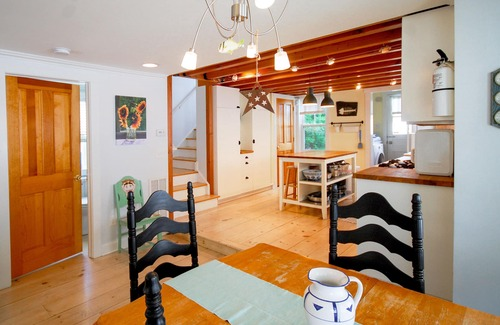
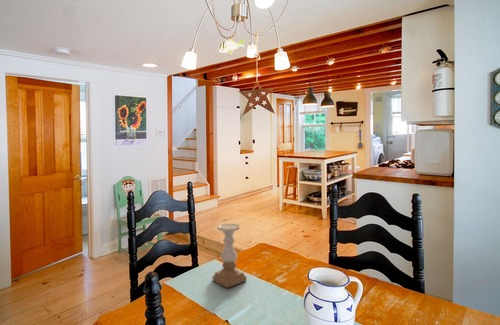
+ candle holder (229, 253)
